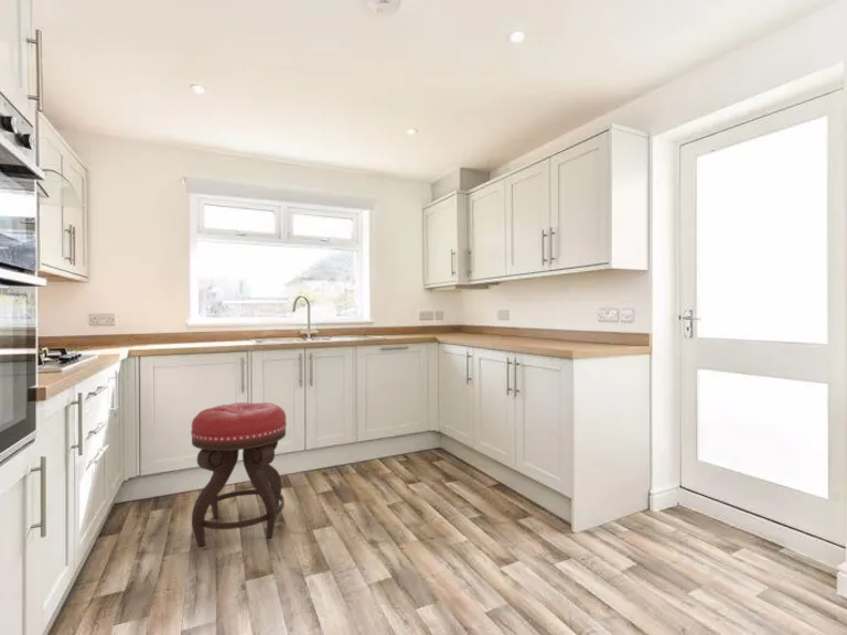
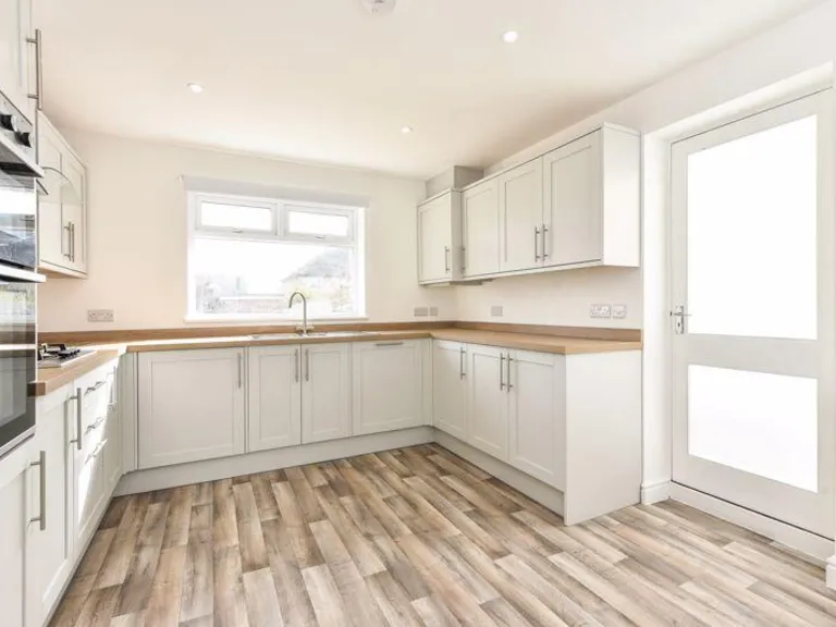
- stool (244, 465)
